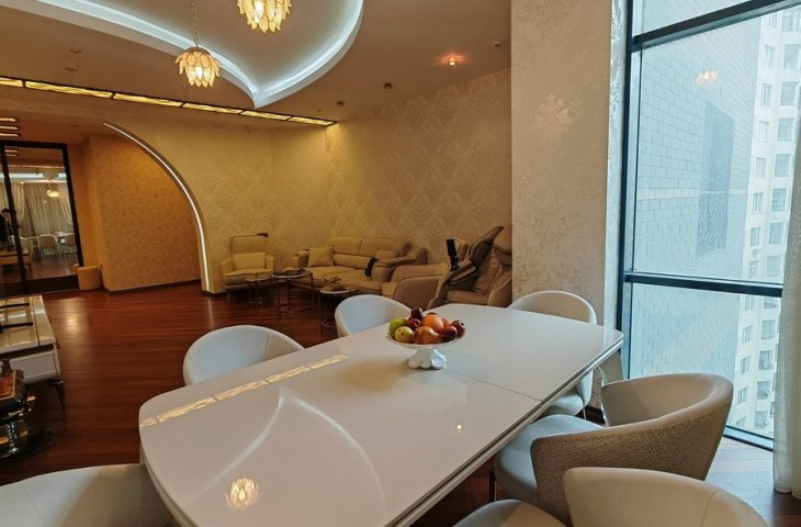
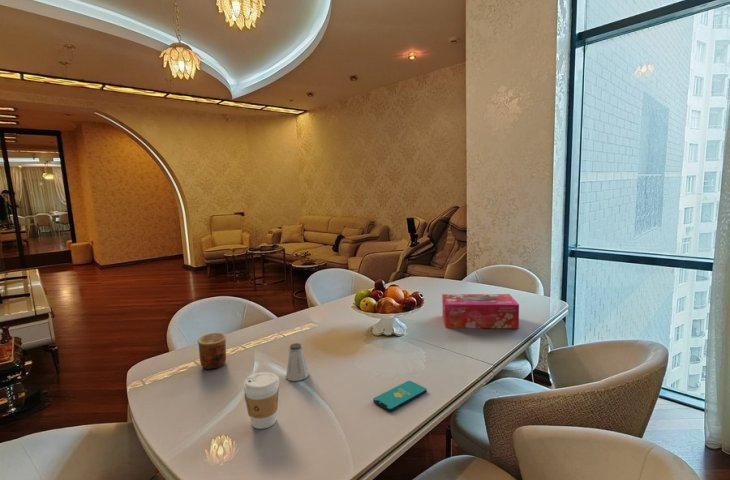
+ smartphone (400, 394)
+ cup (213, 351)
+ coffee cup (262, 399)
+ tissue box (478, 310)
+ saltshaker (296, 360)
